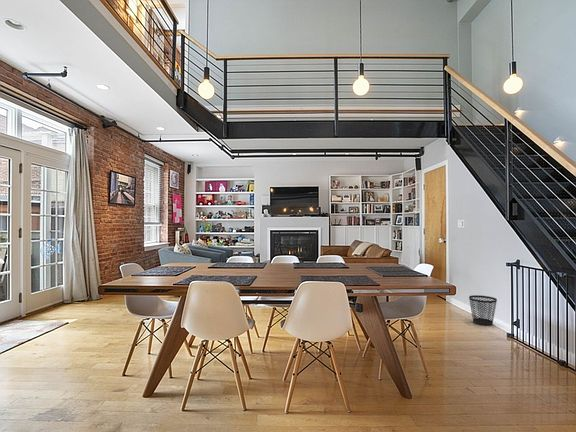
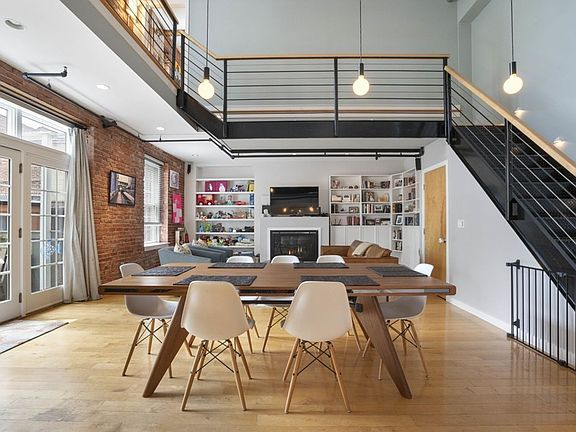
- wastebasket (482, 310)
